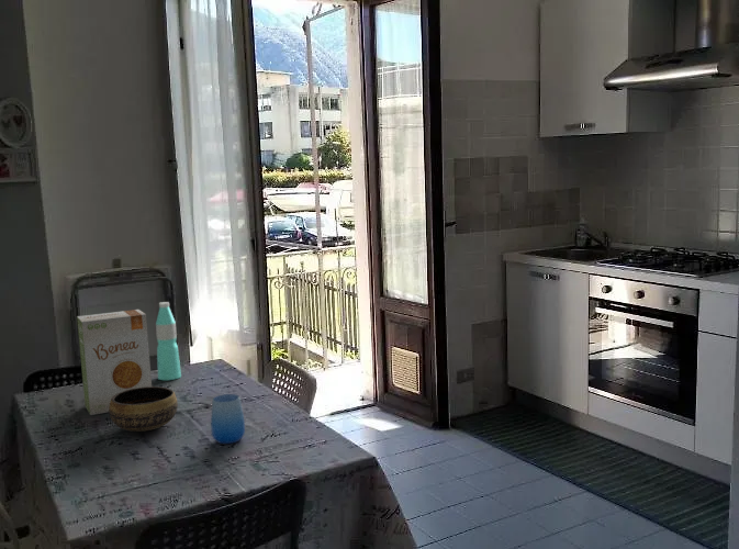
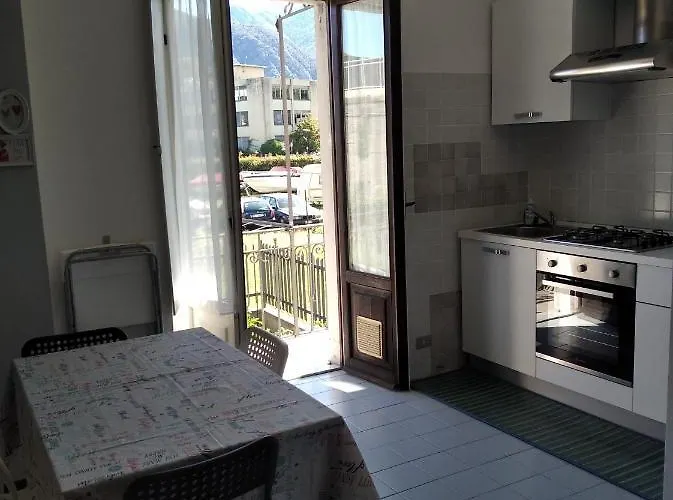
- bowl (144, 411)
- food box (115, 360)
- cup (227, 418)
- water bottle (167, 339)
